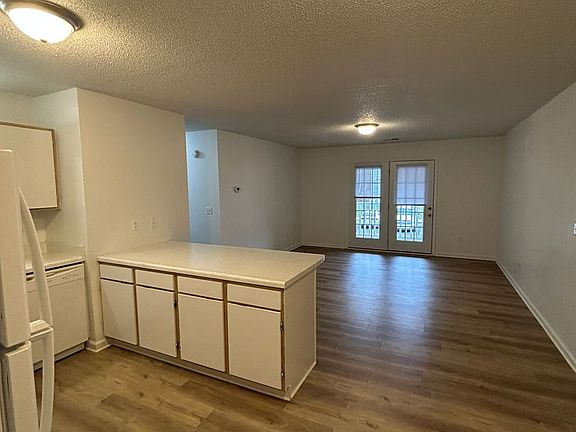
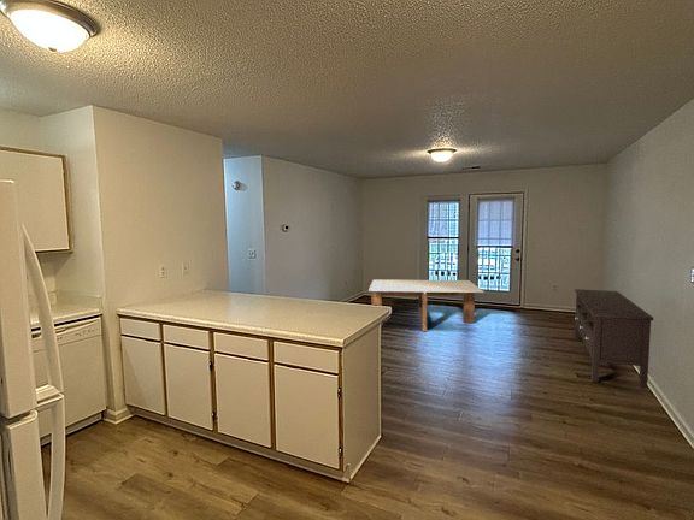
+ media console (604, 330)
+ dining table (422, 303)
